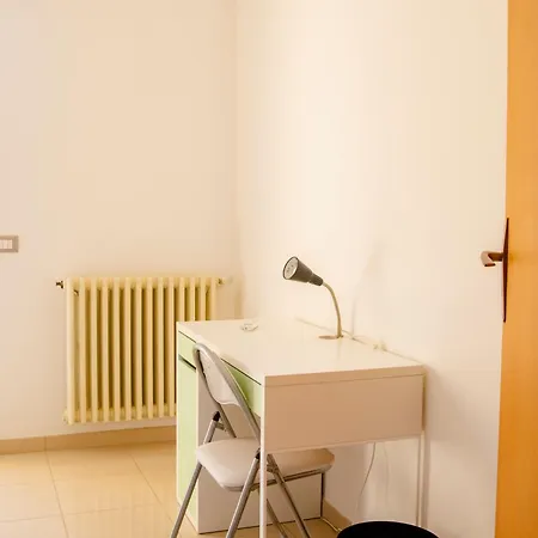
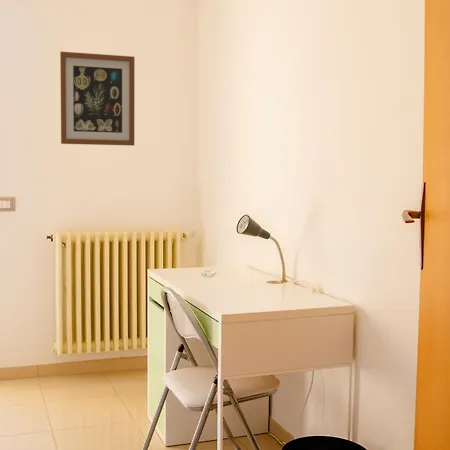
+ wall art (98, 99)
